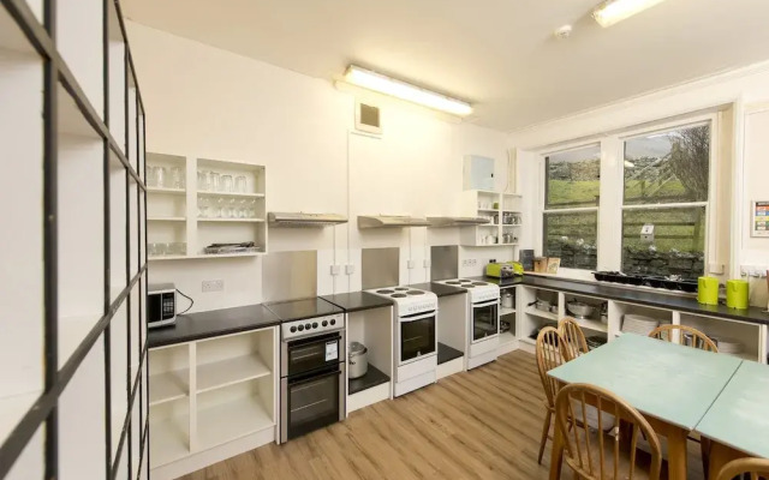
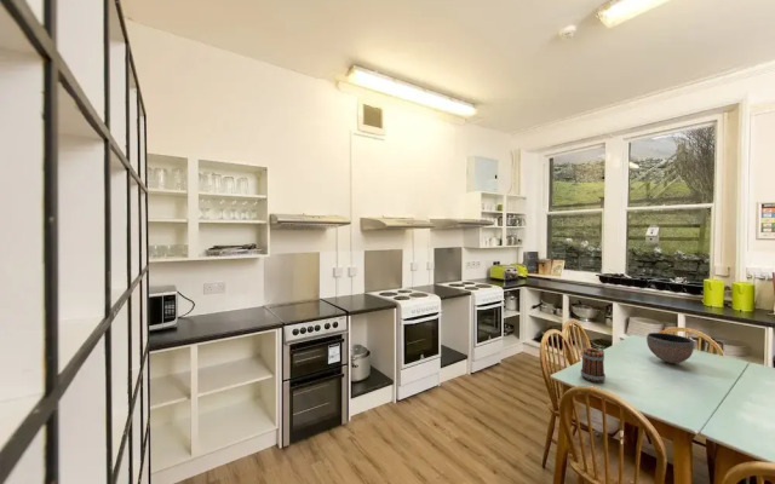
+ mug (595, 363)
+ bowl (668, 350)
